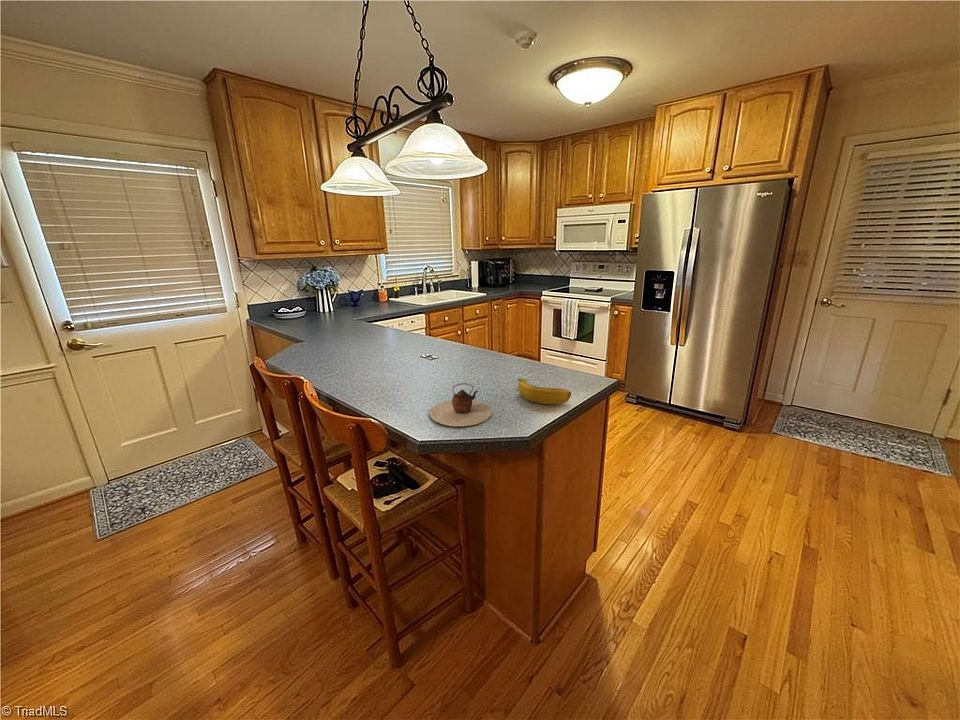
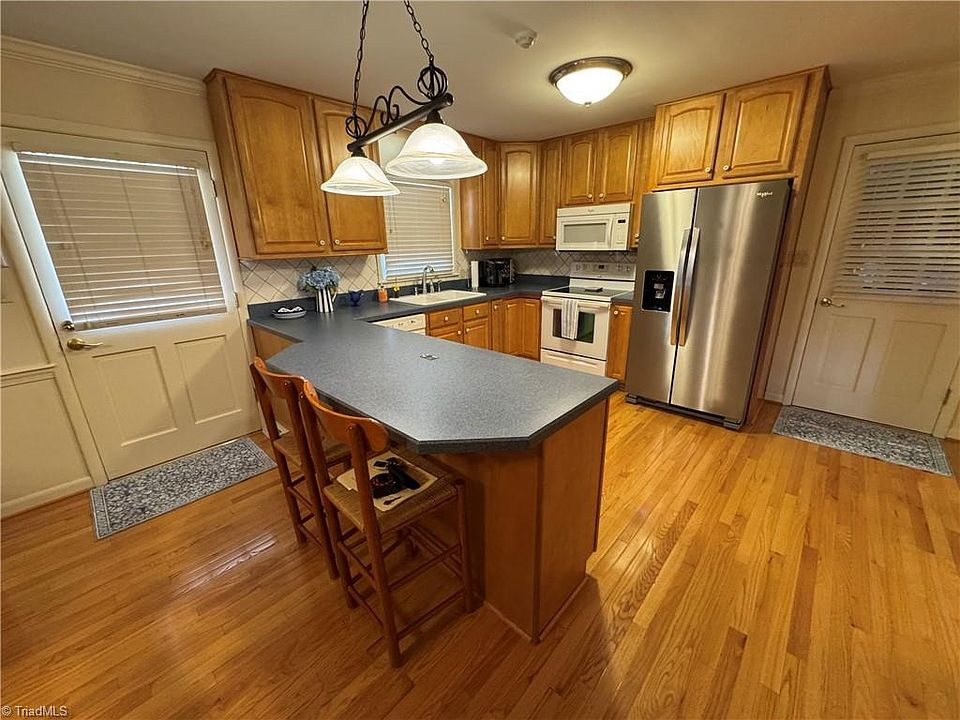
- banana (541, 389)
- teapot (460, 398)
